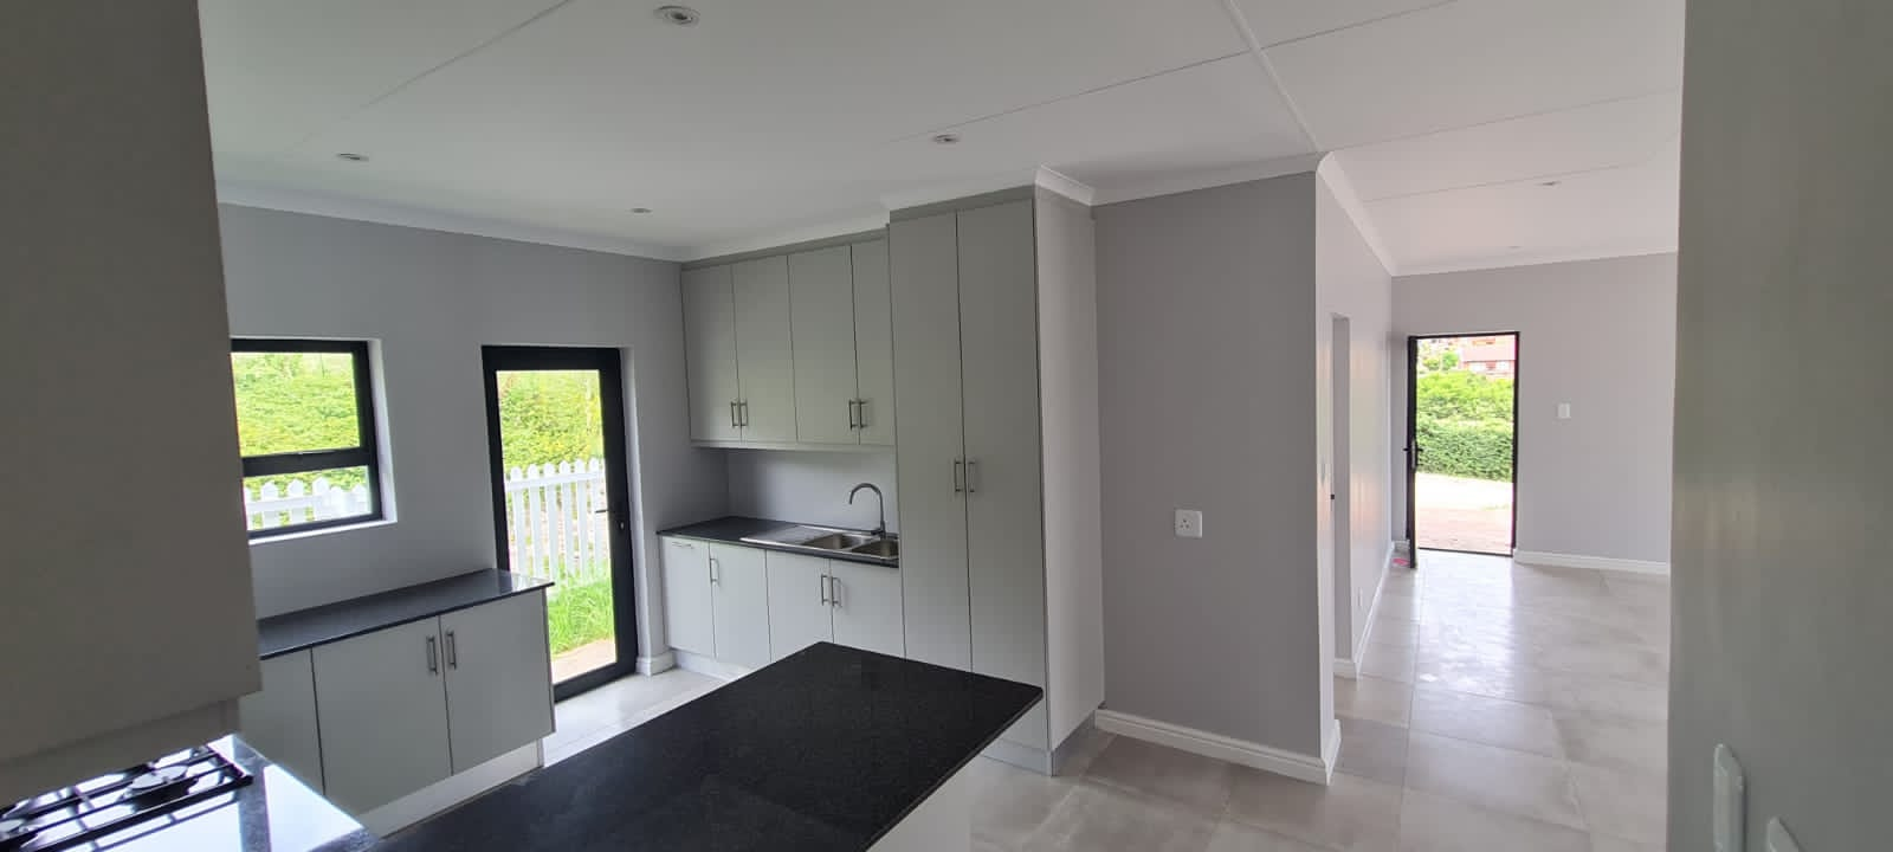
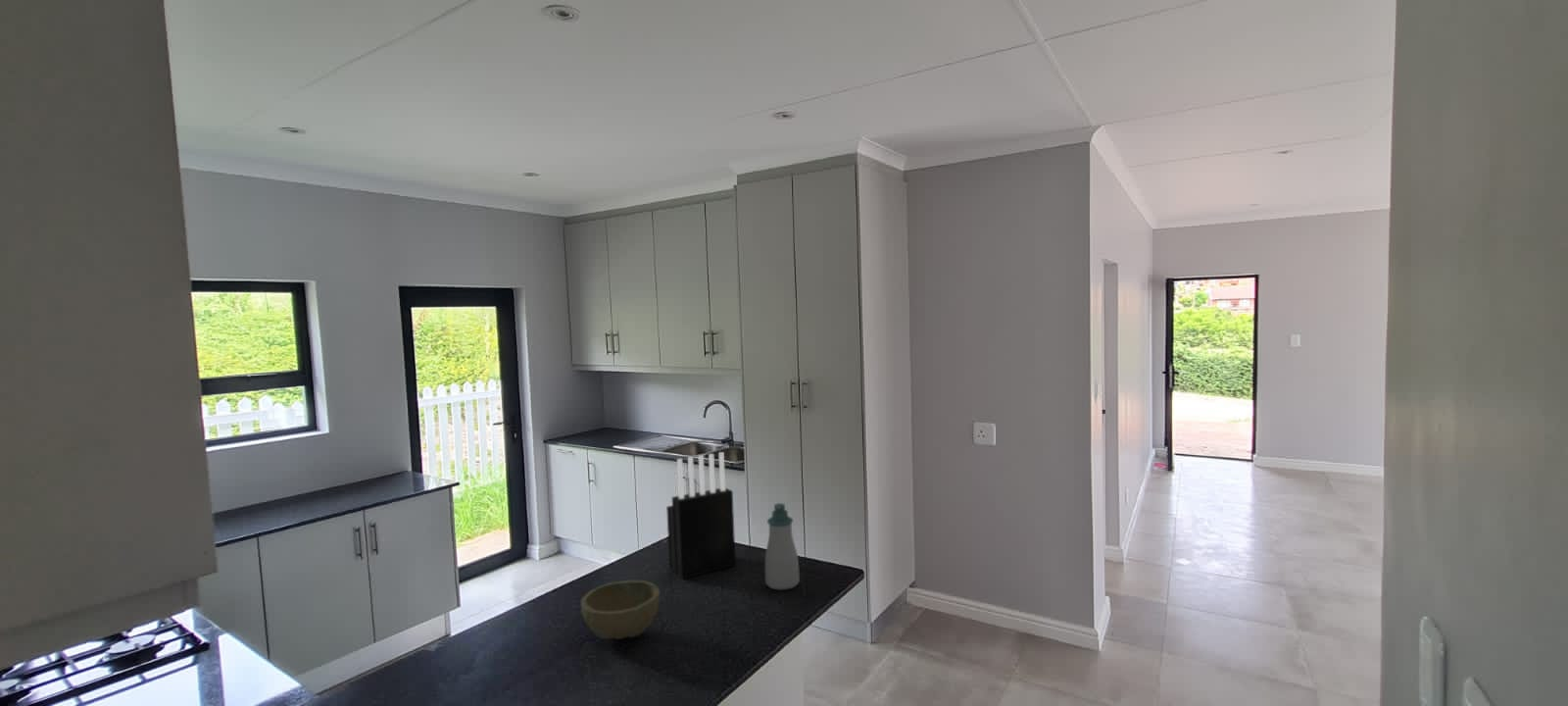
+ soap bottle (780, 544)
+ bowl (621, 615)
+ knife block (698, 510)
